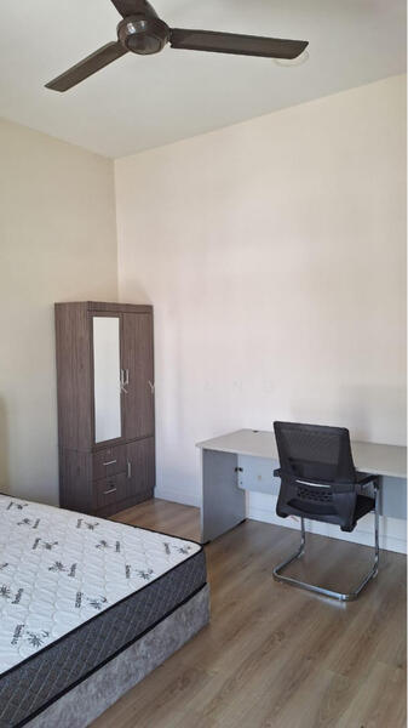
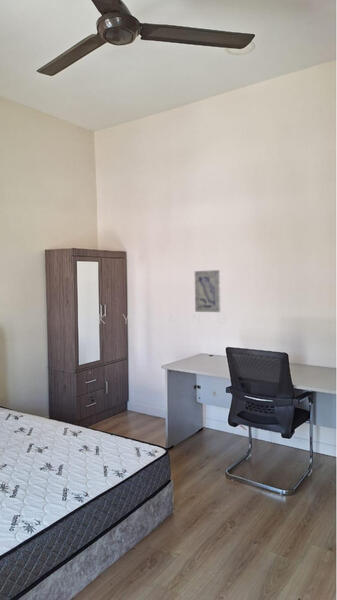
+ wall art (207, 291)
